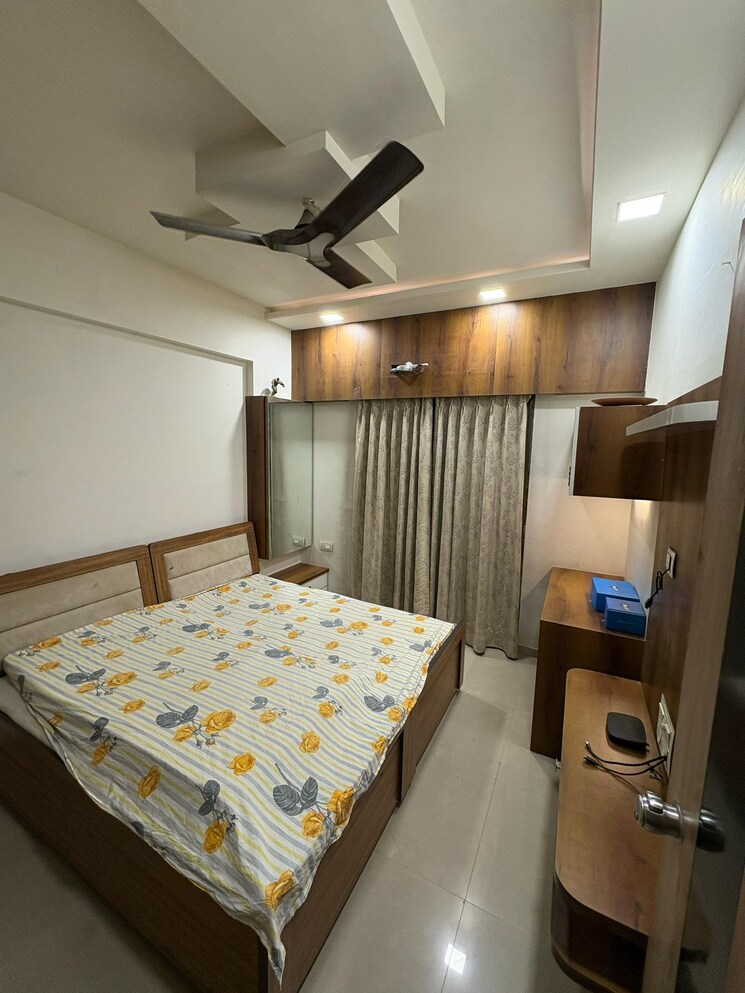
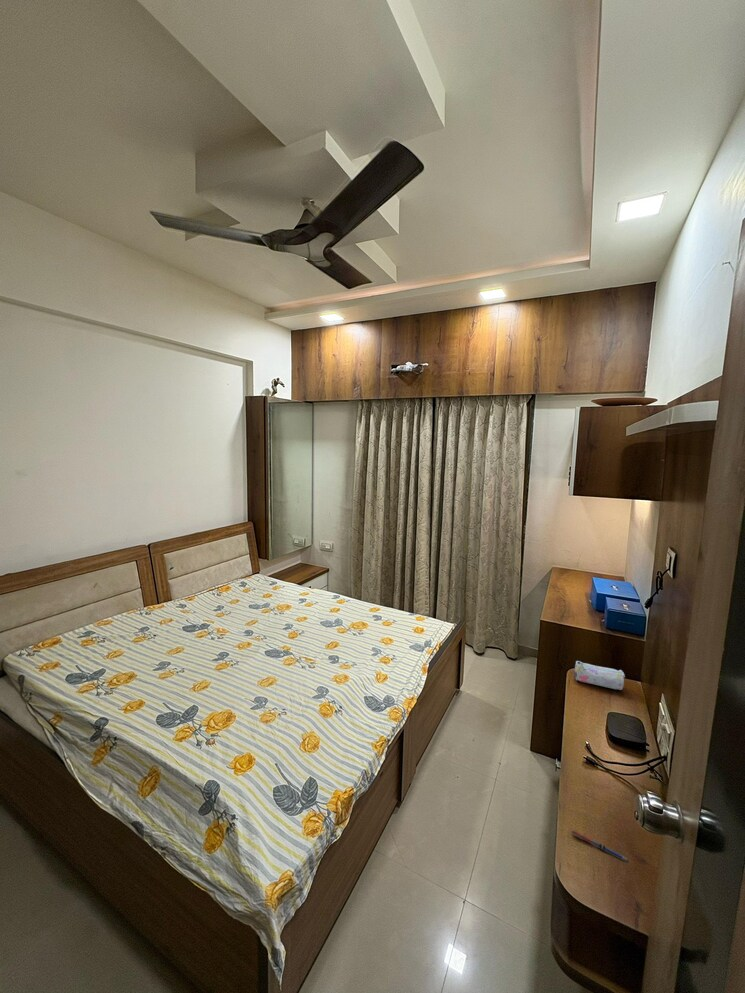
+ pen (598, 844)
+ pencil case (598, 674)
